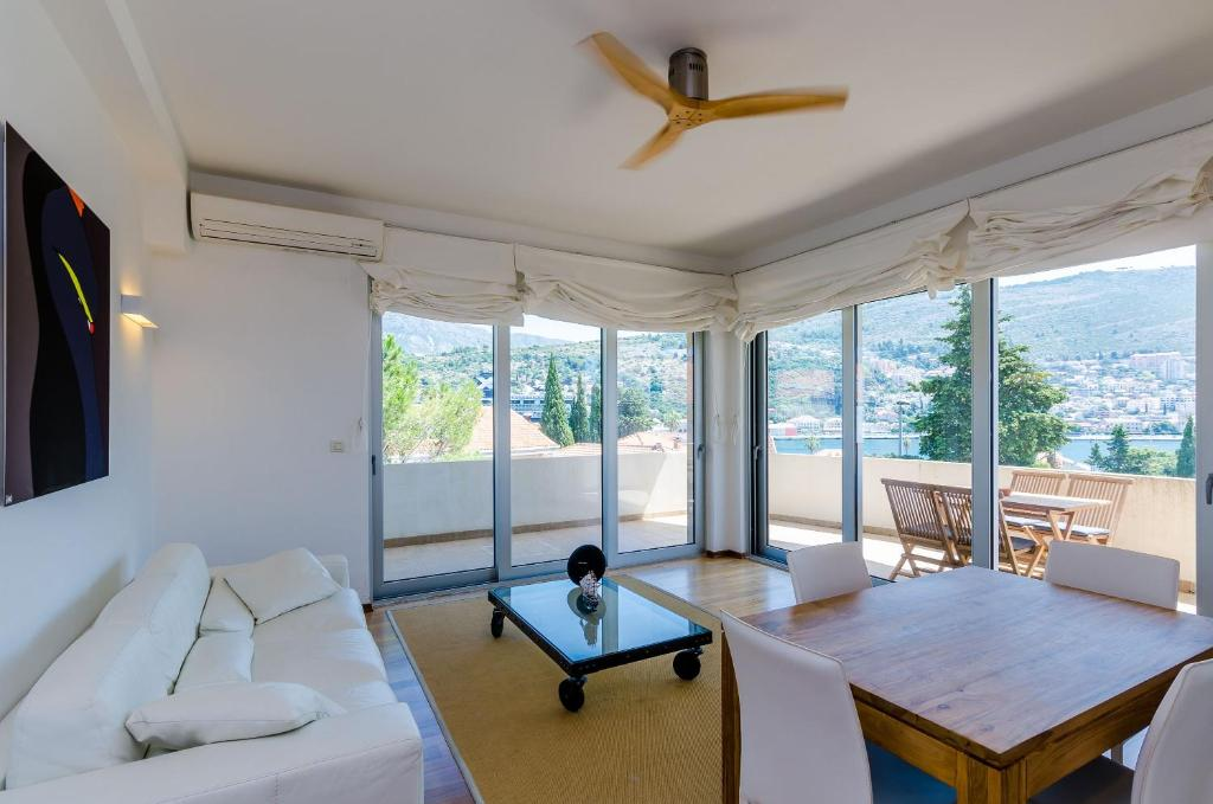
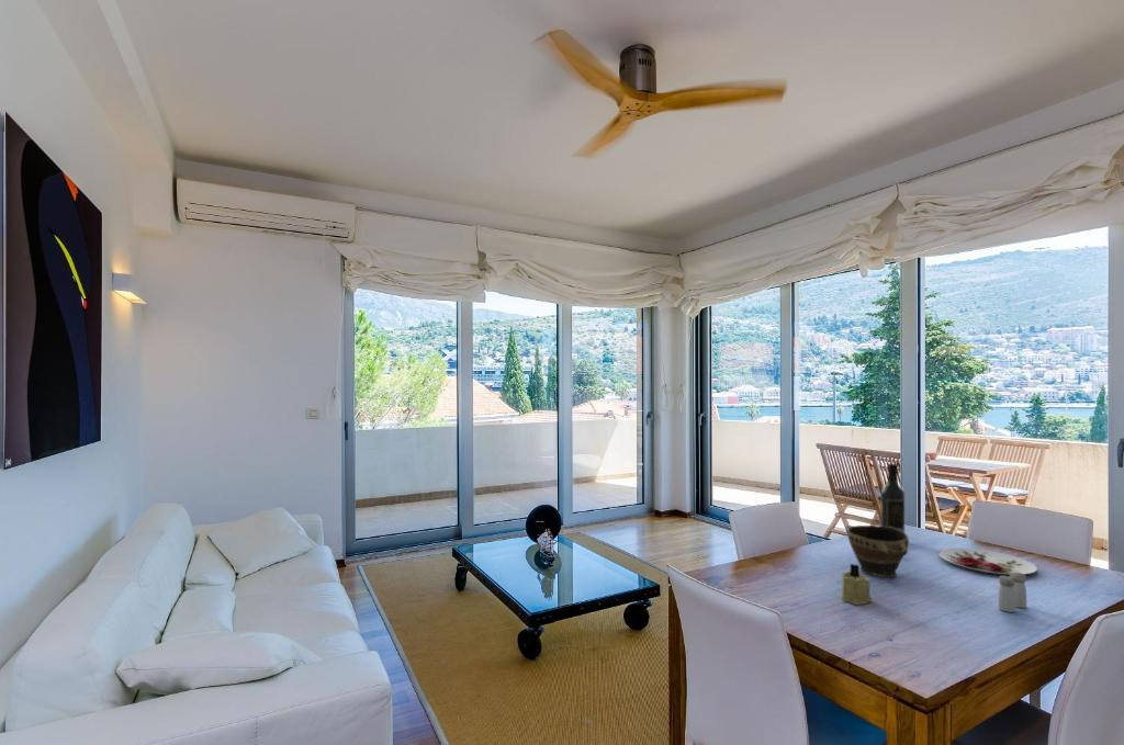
+ bowl (878, 552)
+ plate (986, 560)
+ wine bottle (892, 501)
+ candle (856, 583)
+ salt and pepper shaker (1012, 590)
